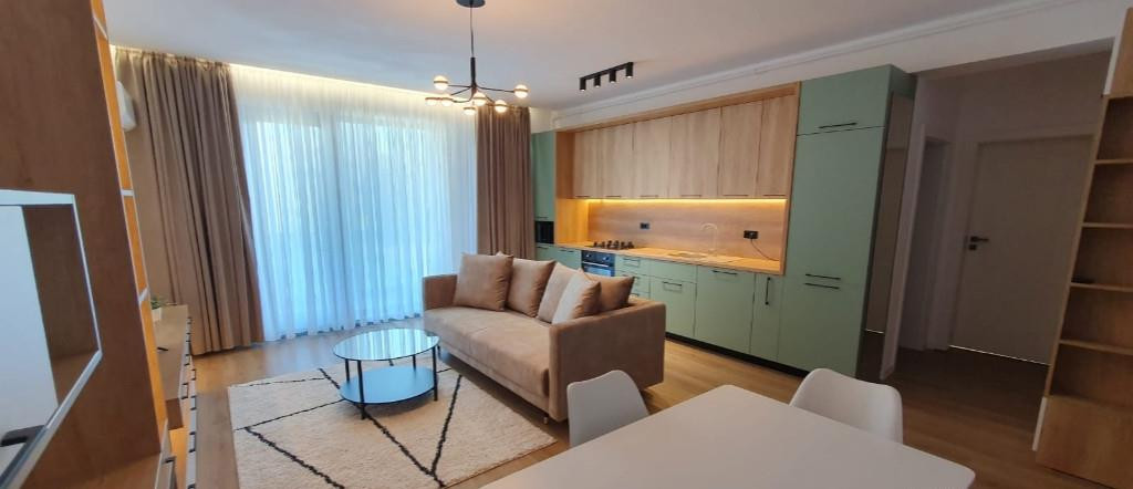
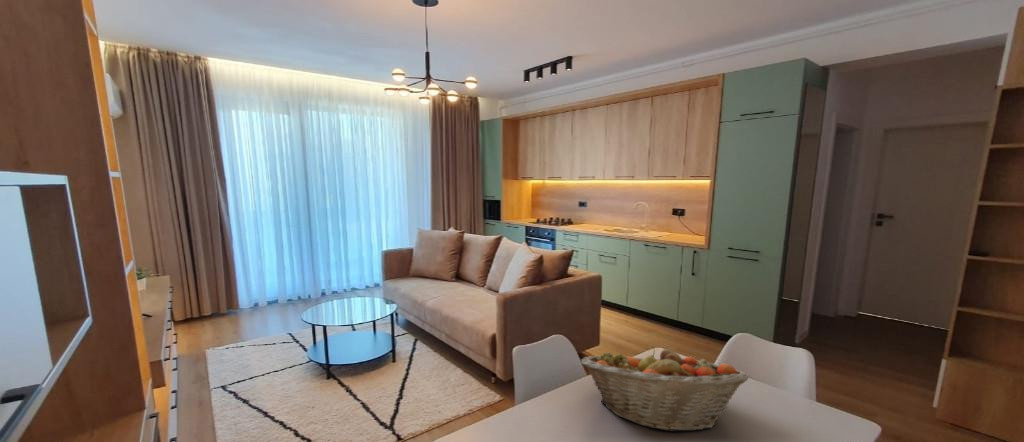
+ fruit basket (659, 378)
